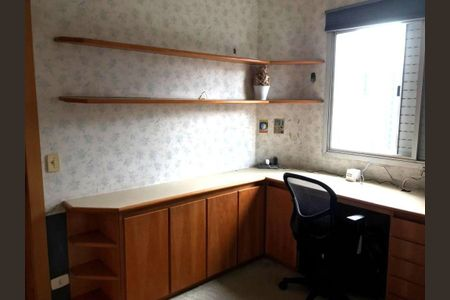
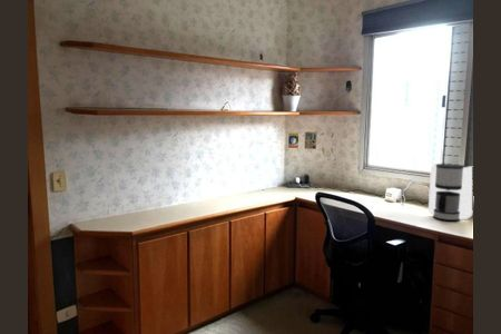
+ coffee maker (448, 191)
